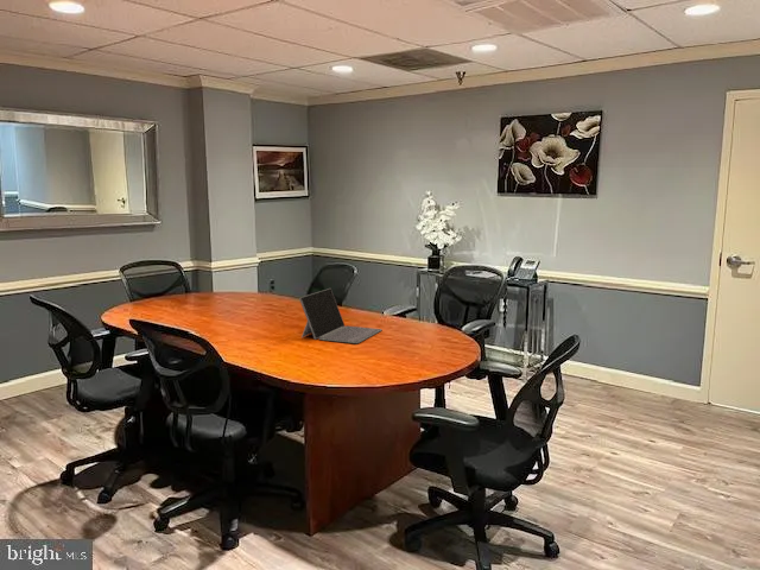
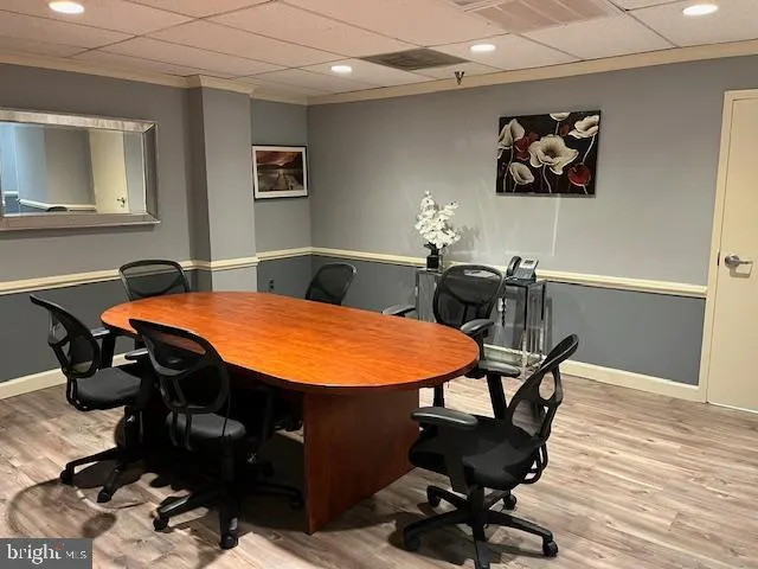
- laptop (340, 314)
